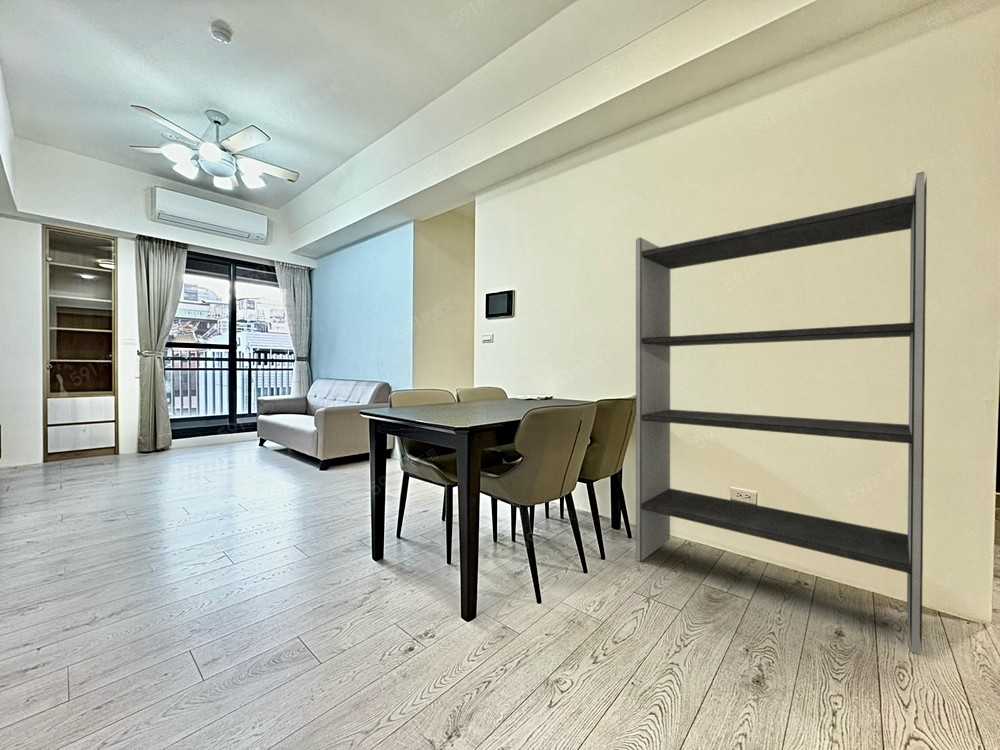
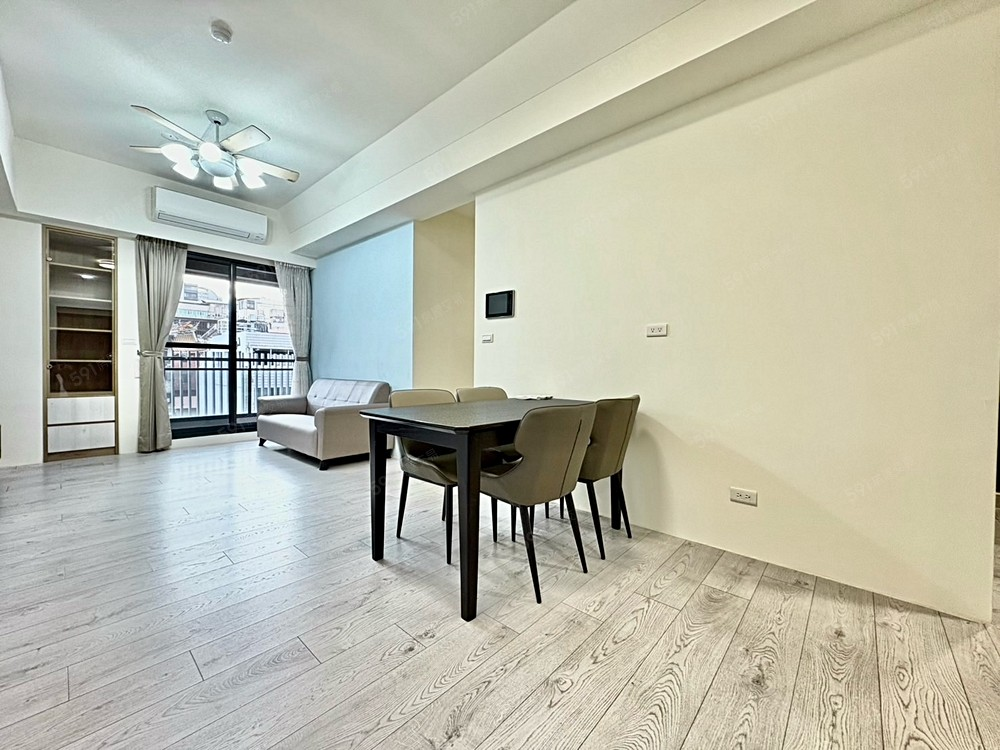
- shelving unit (761, 415)
